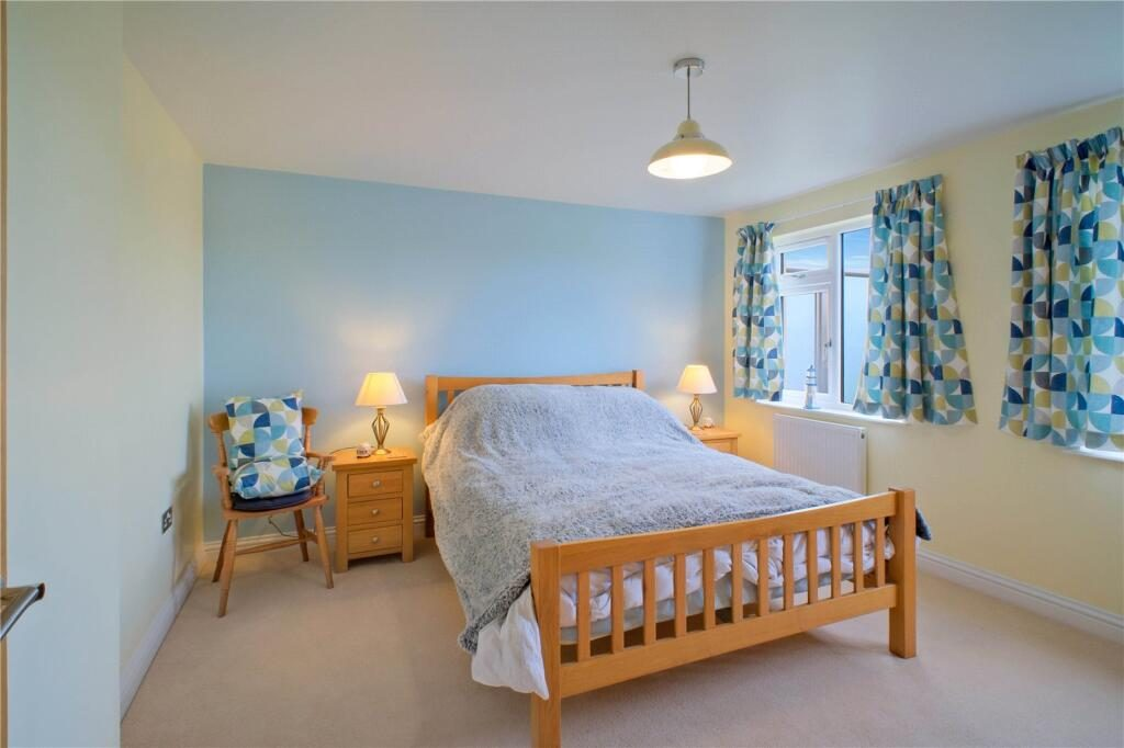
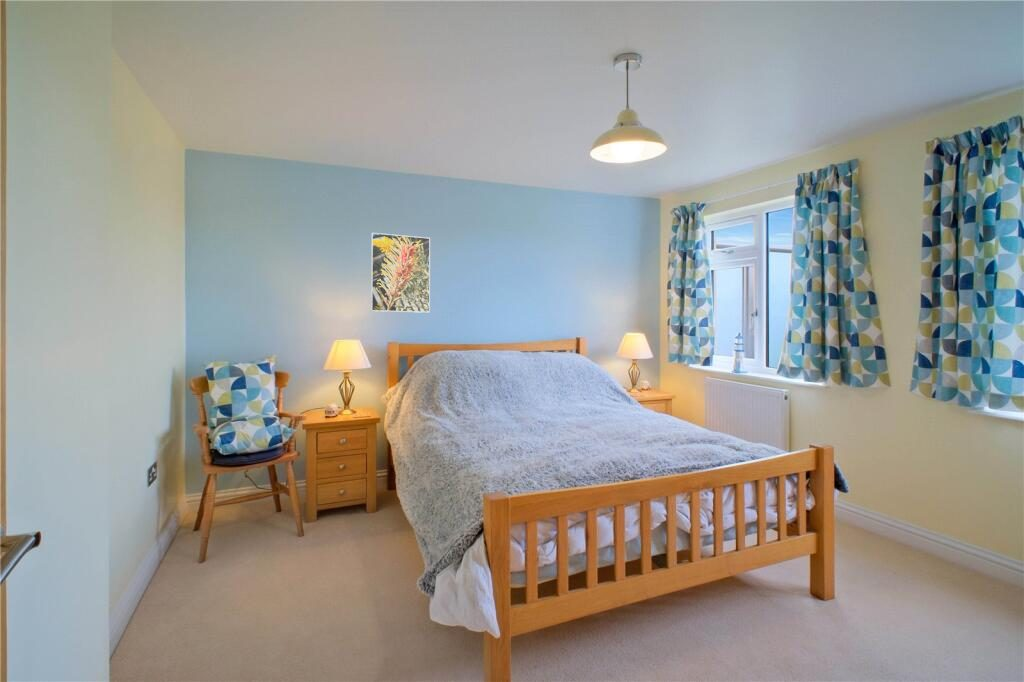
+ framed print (401, 273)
